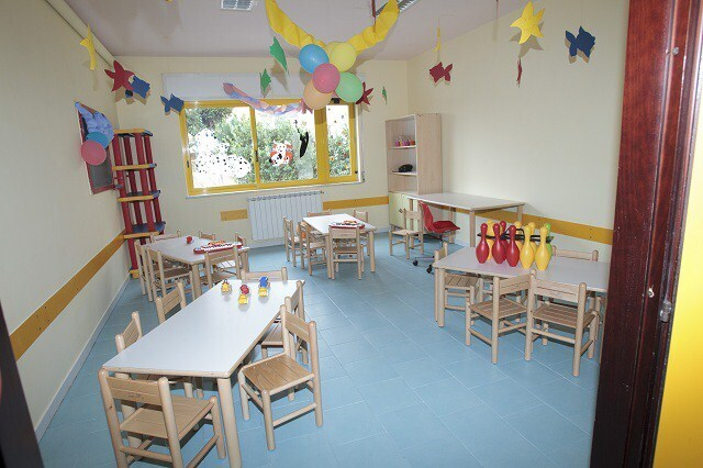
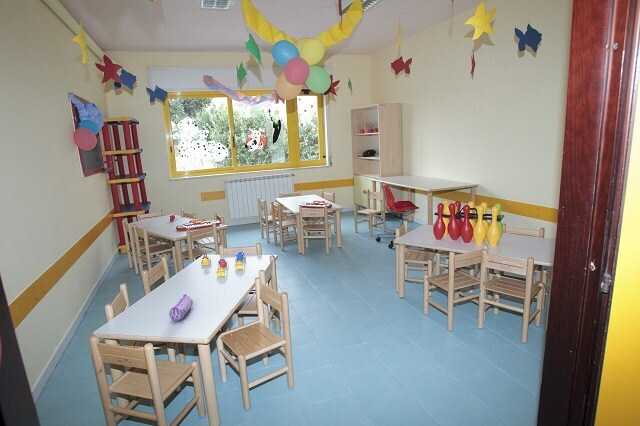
+ pencil case (181, 307)
